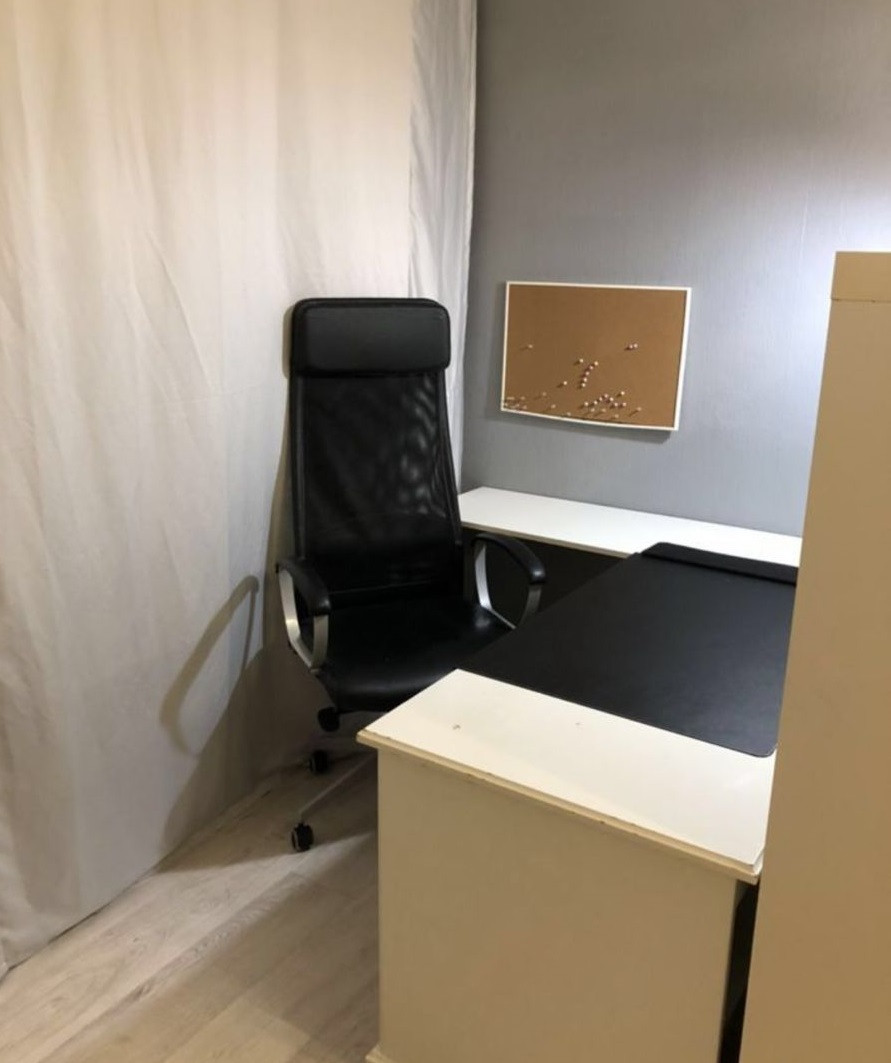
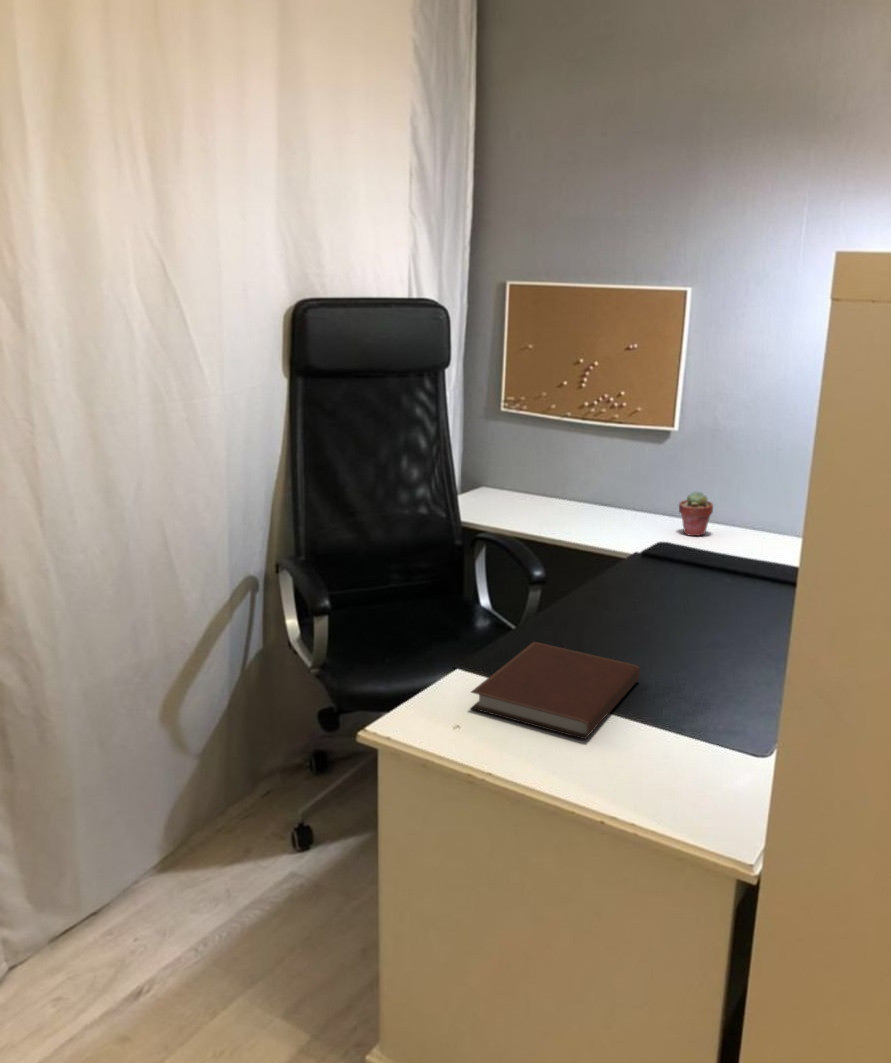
+ potted succulent (695, 512)
+ notebook (558, 686)
